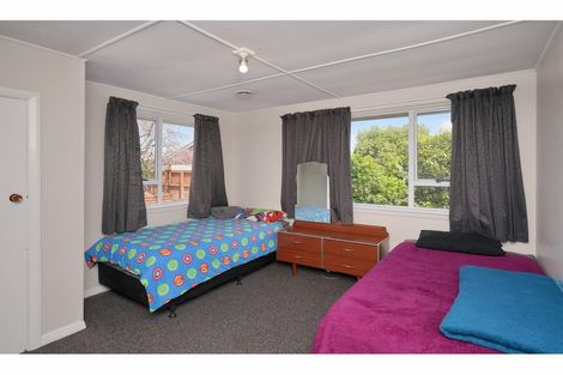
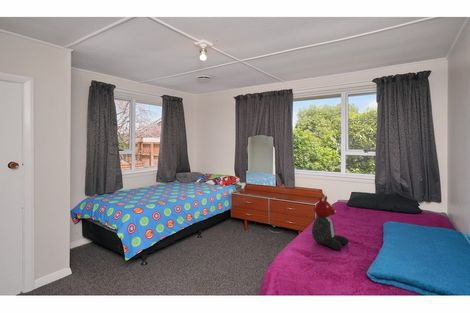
+ teddy bear (329, 220)
